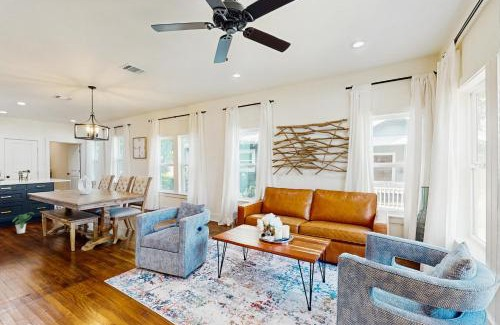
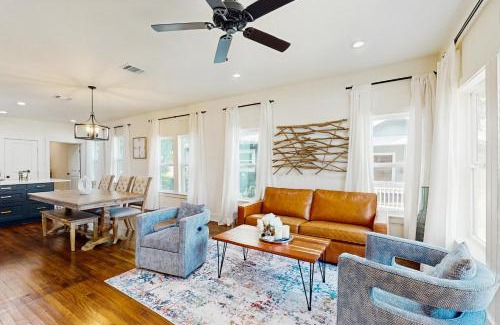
- potted plant (23, 222)
